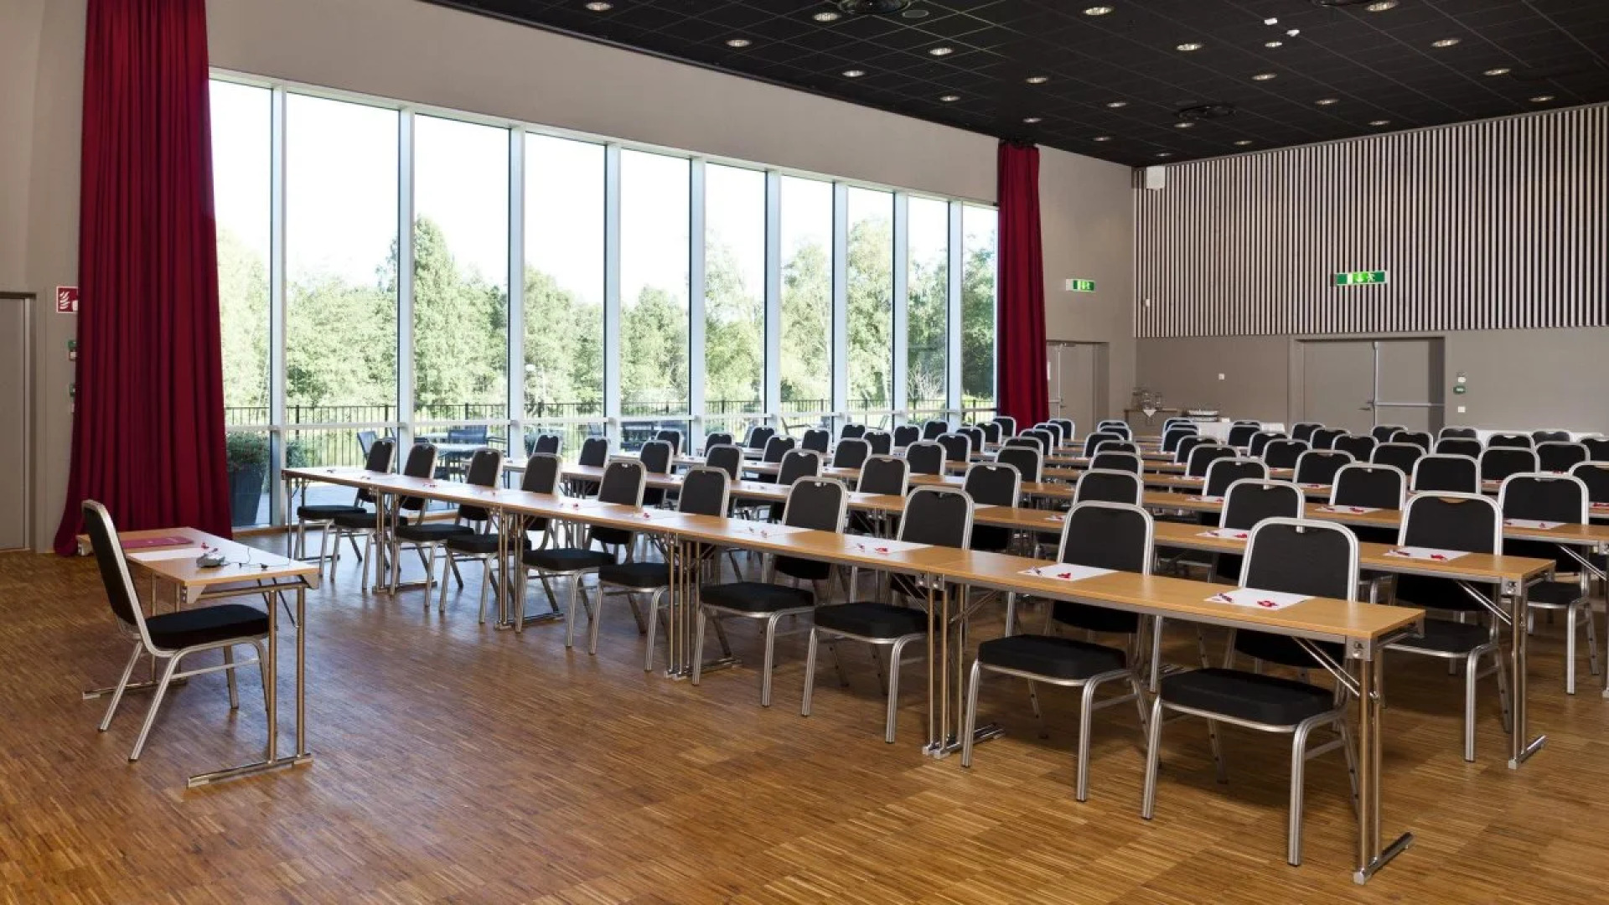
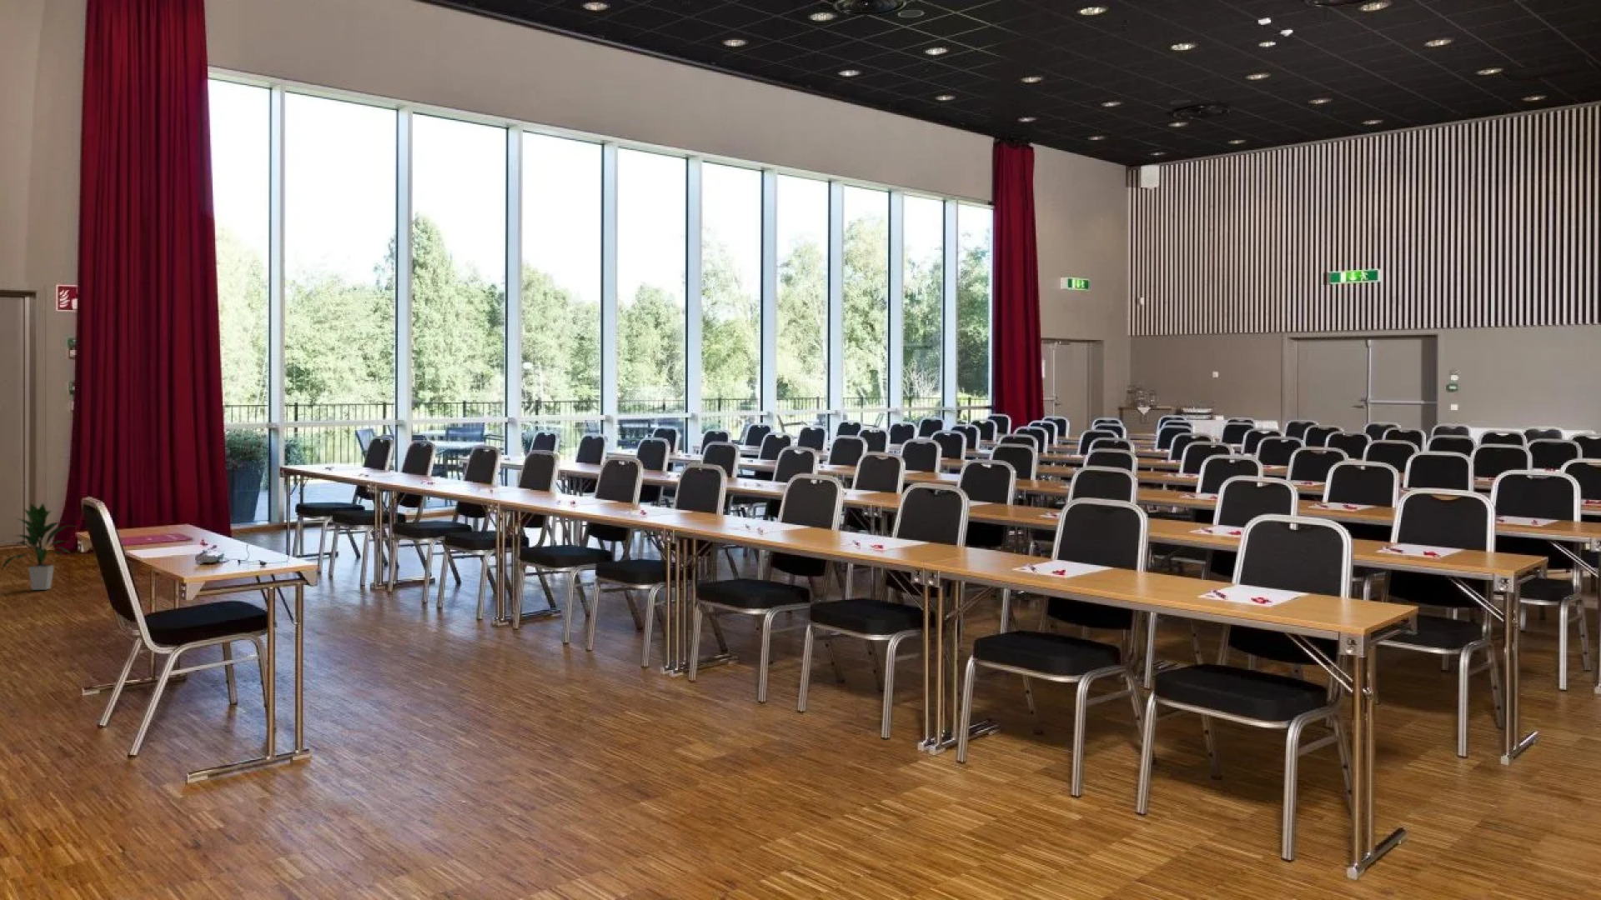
+ indoor plant (40, 545)
